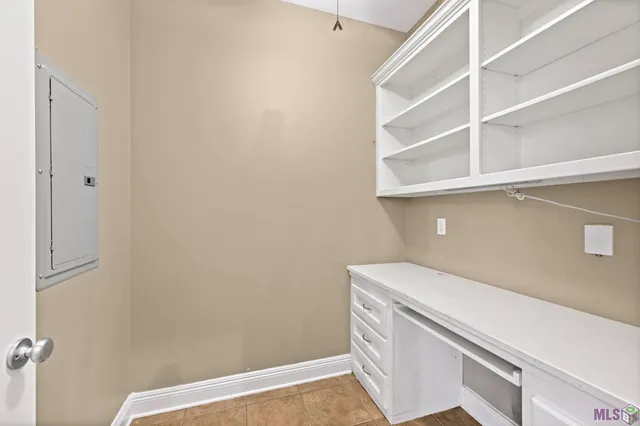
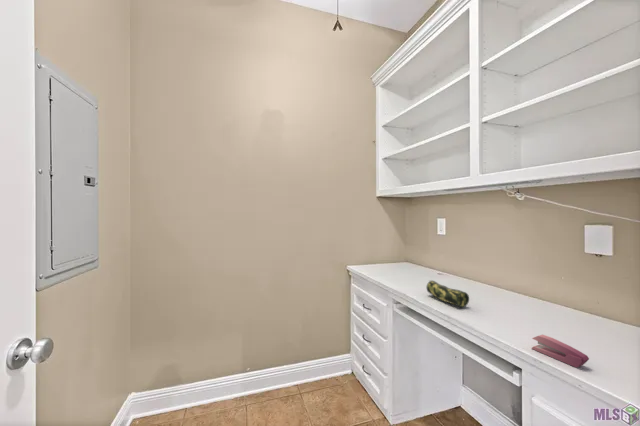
+ pencil case (445, 293)
+ stapler (558, 349)
